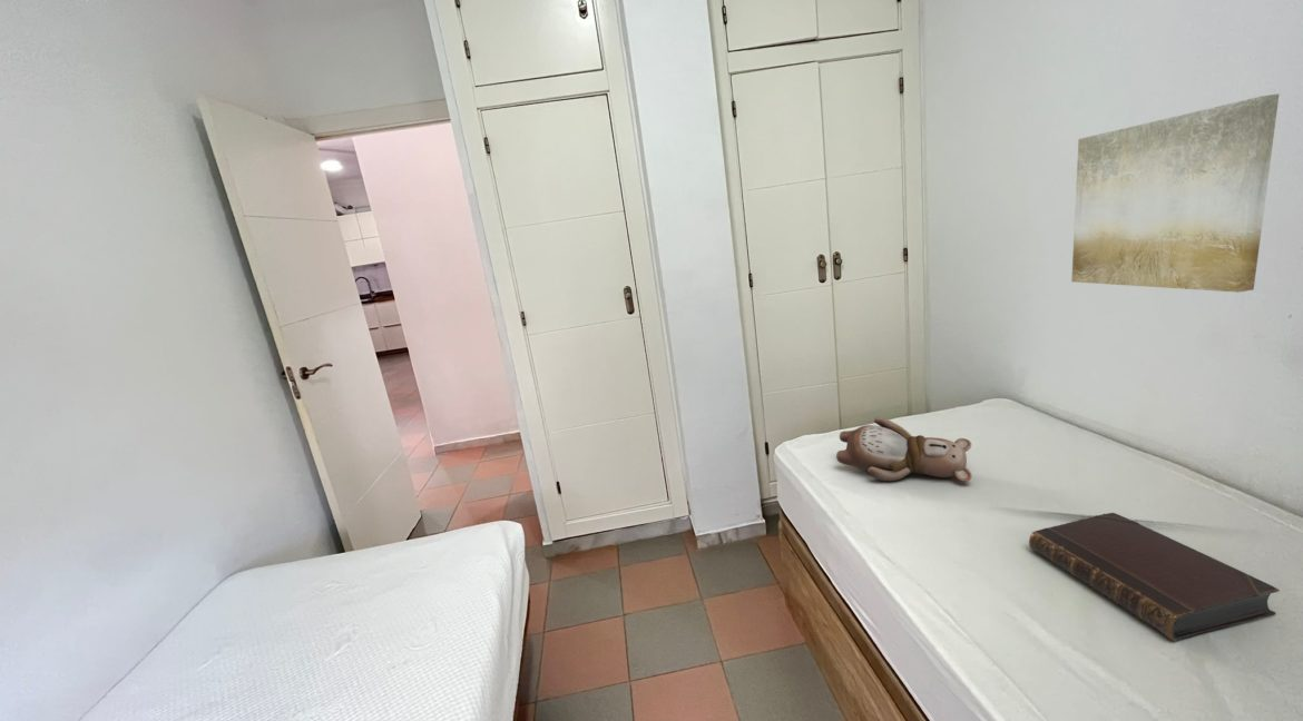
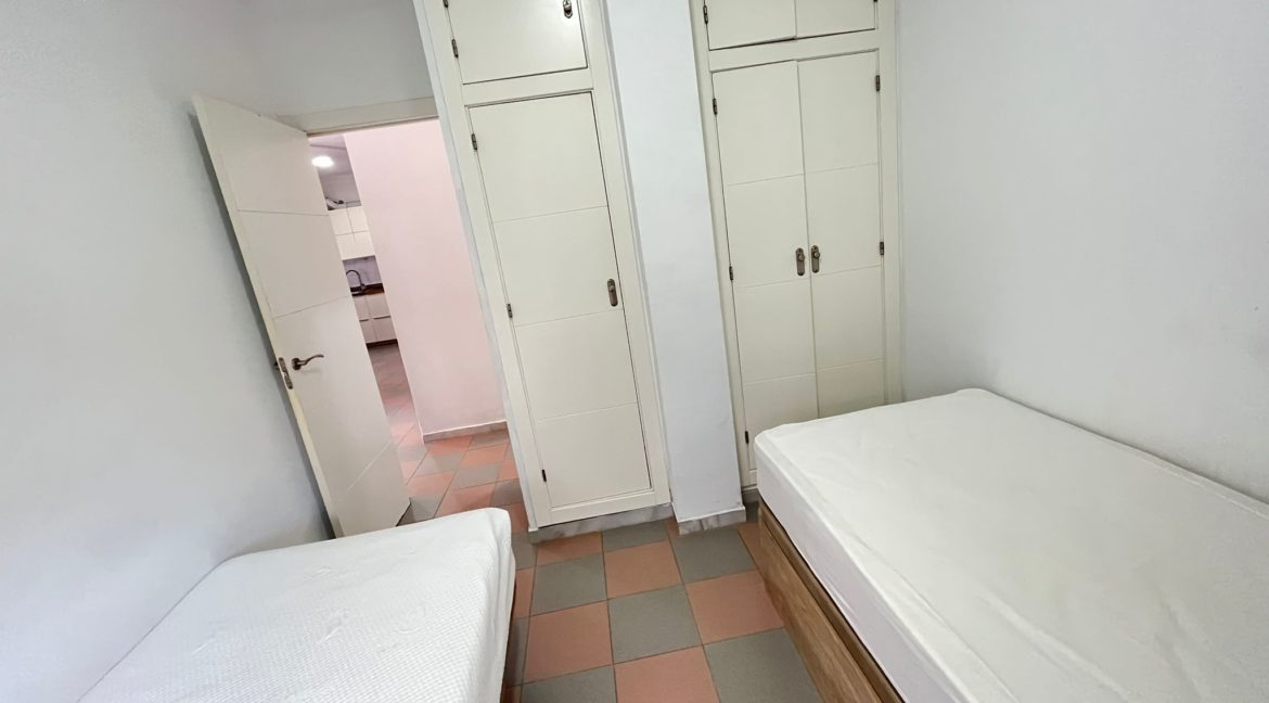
- book (1138, 566)
- wall art (1155, 205)
- teddy bear (900, 448)
